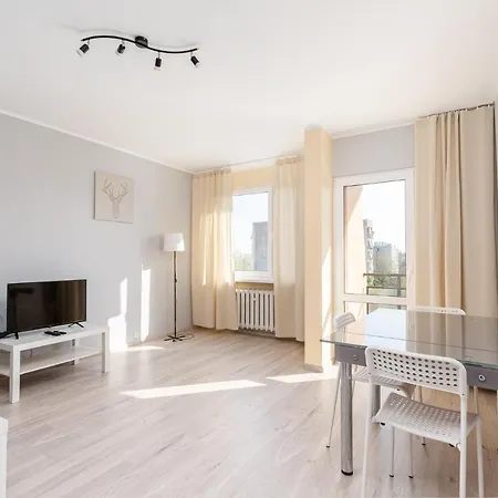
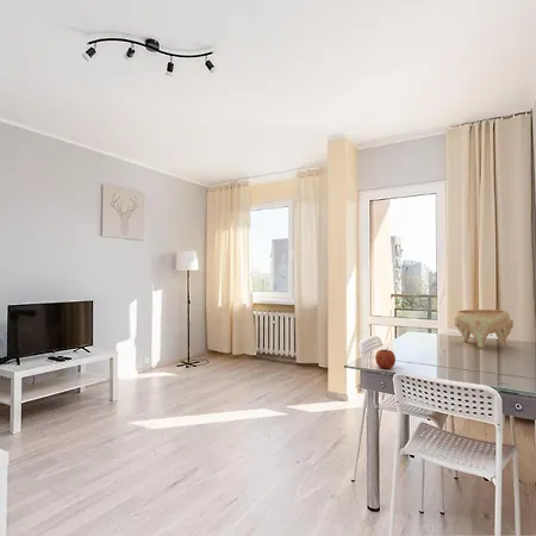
+ decorative bowl (481, 326)
+ fruit (385, 357)
